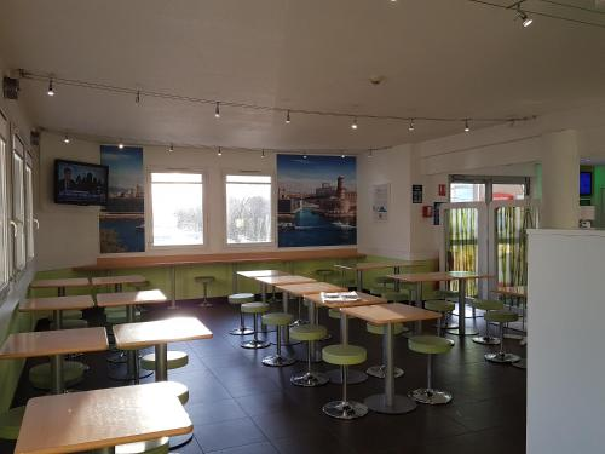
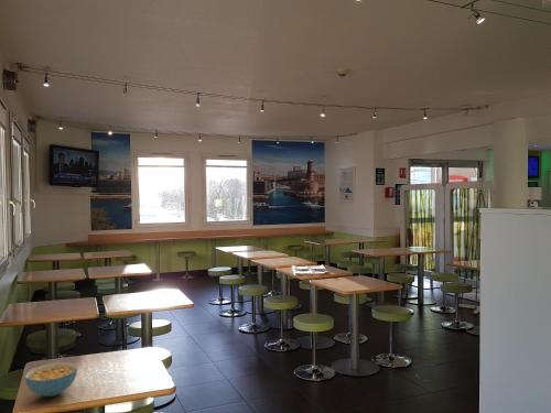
+ cereal bowl (52, 382)
